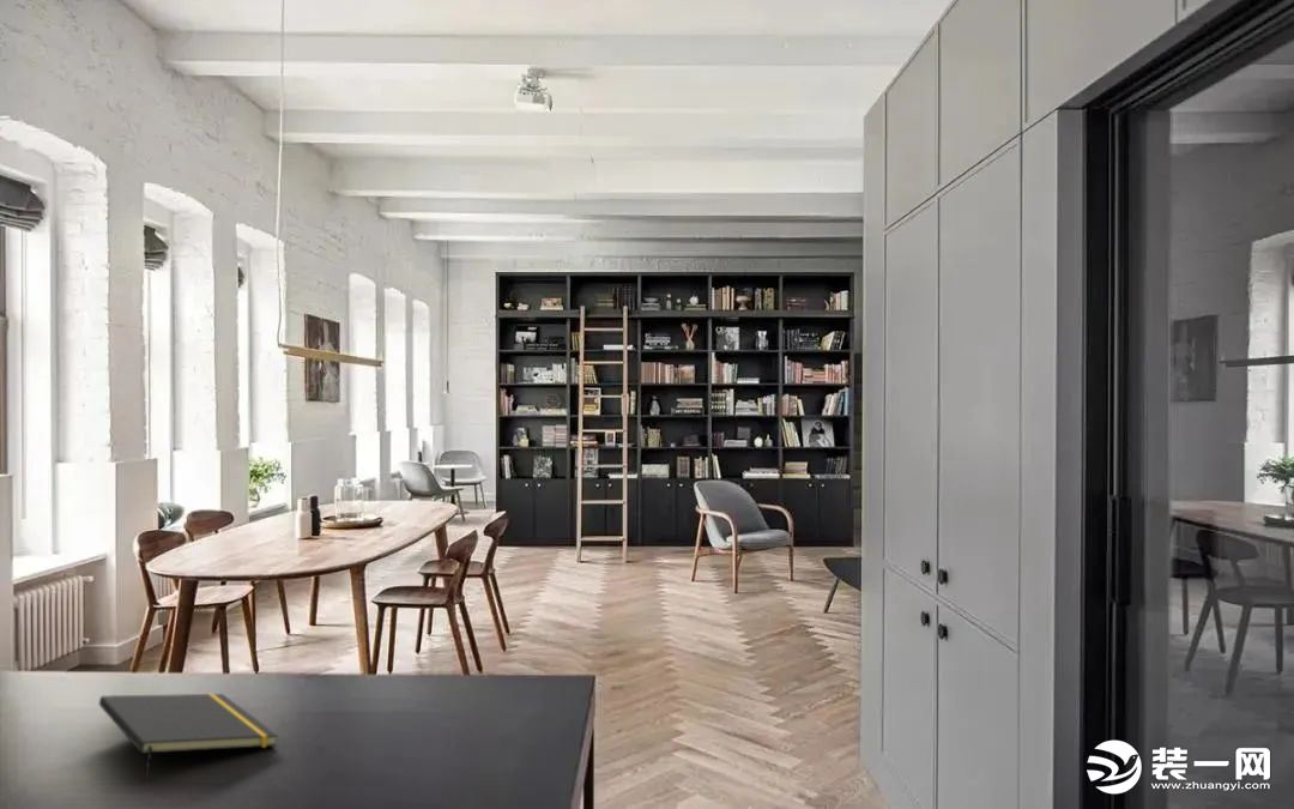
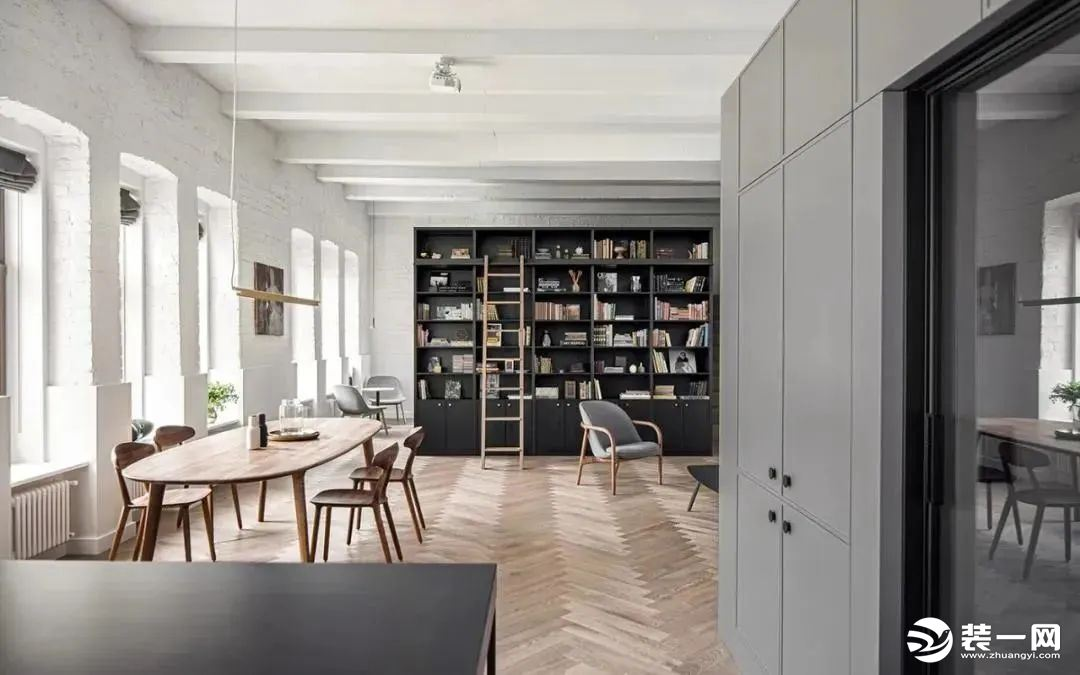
- notepad (186, 720)
